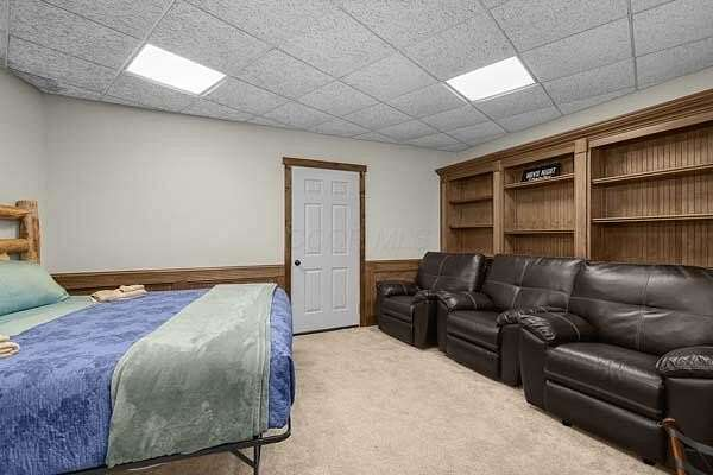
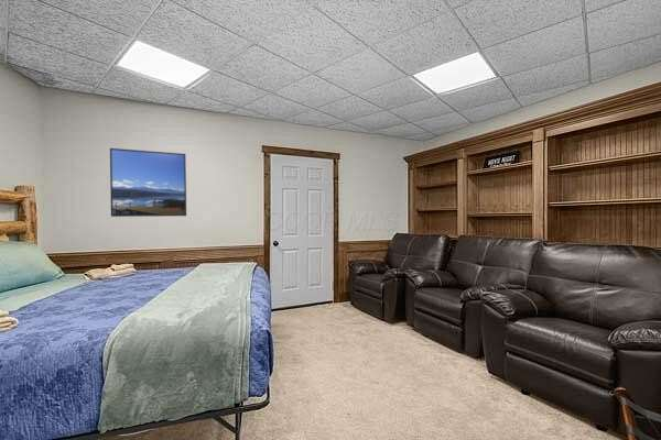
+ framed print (150, 184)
